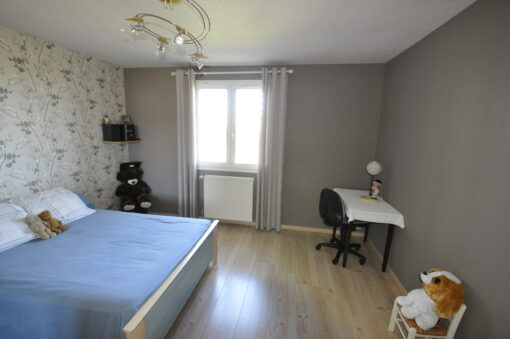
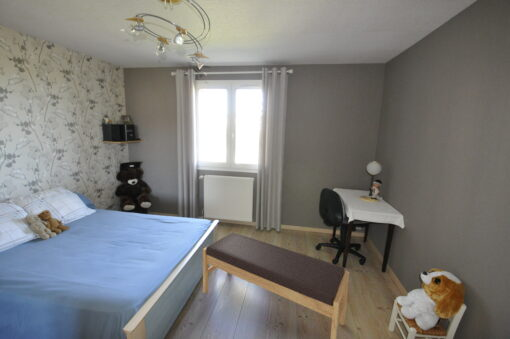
+ bench (269, 281)
